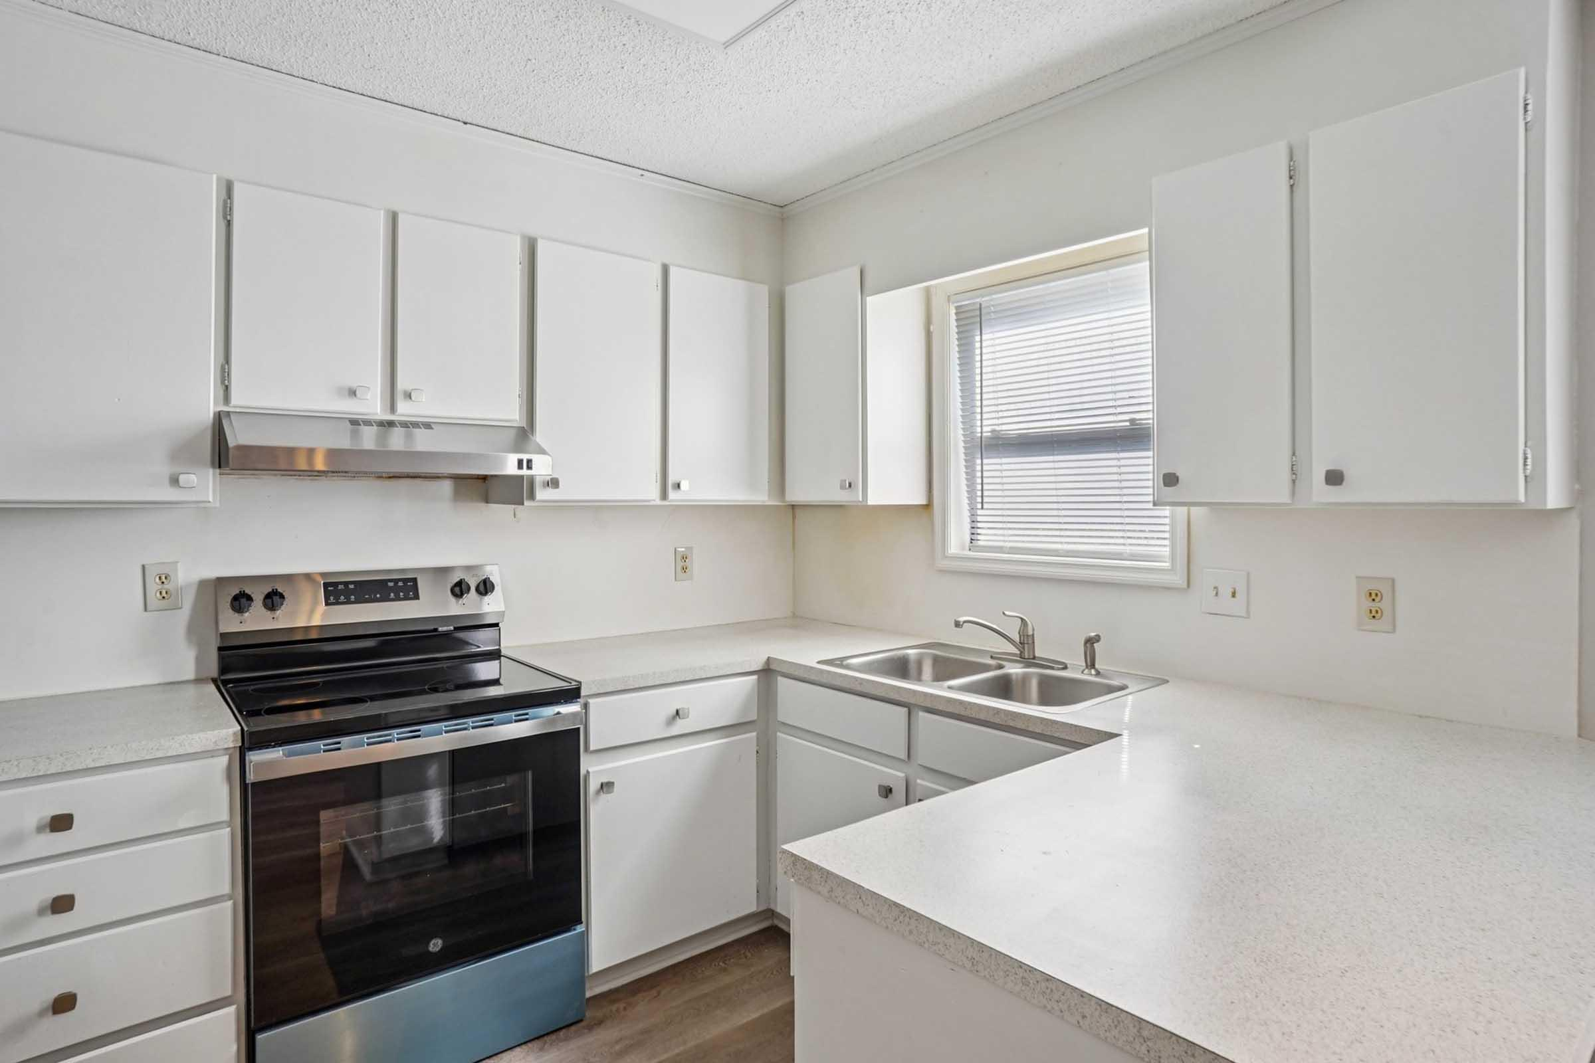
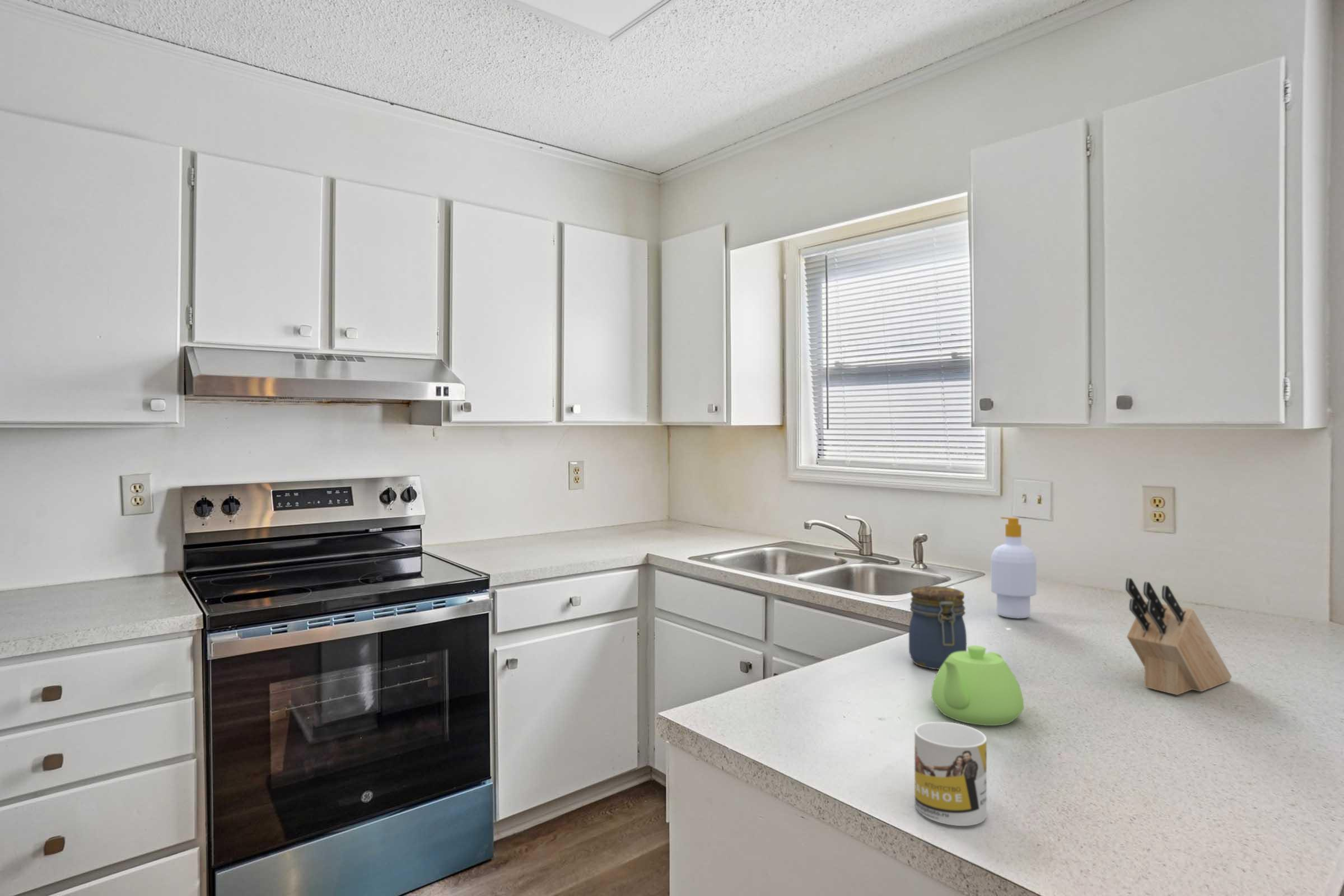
+ soap bottle (1013, 567)
+ knife block (1175, 631)
+ mug (955, 767)
+ teapot (974, 680)
+ jar (938, 626)
